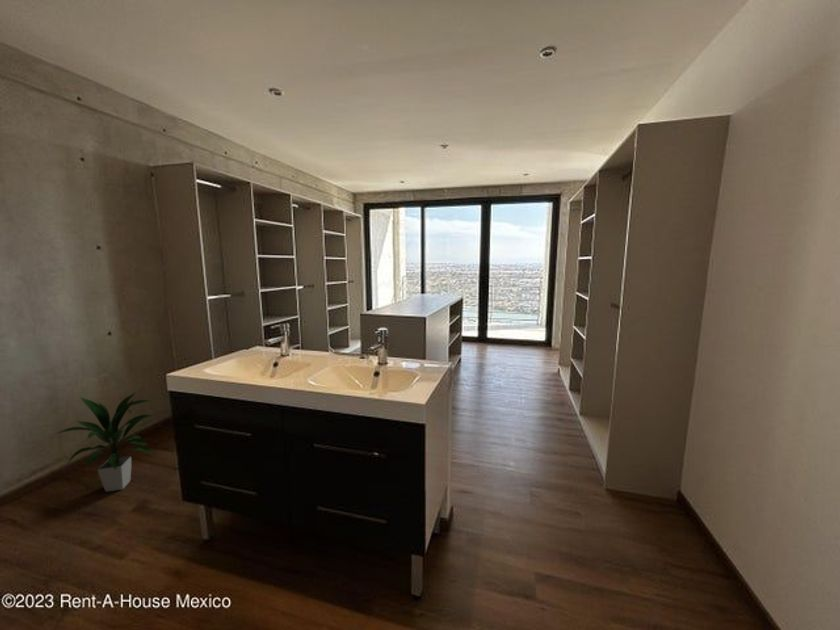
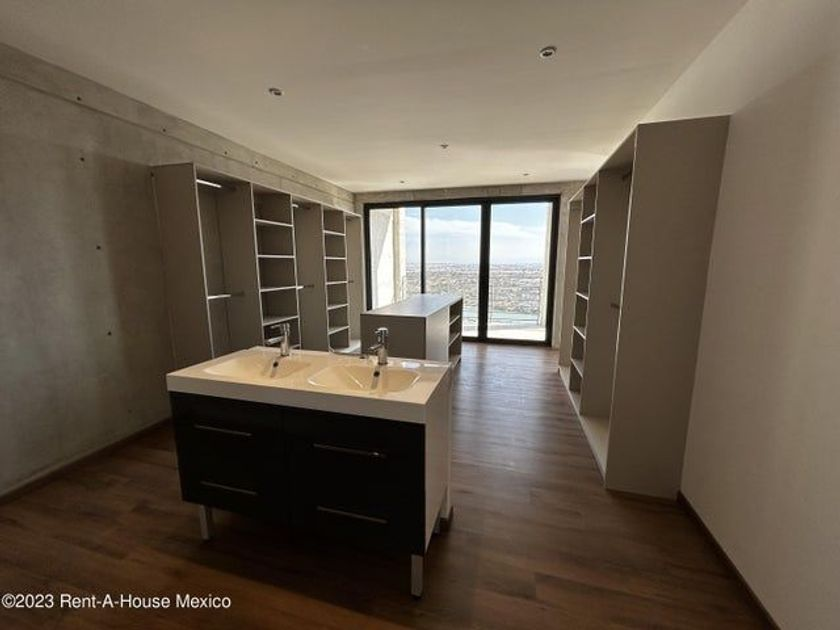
- indoor plant (116, 439)
